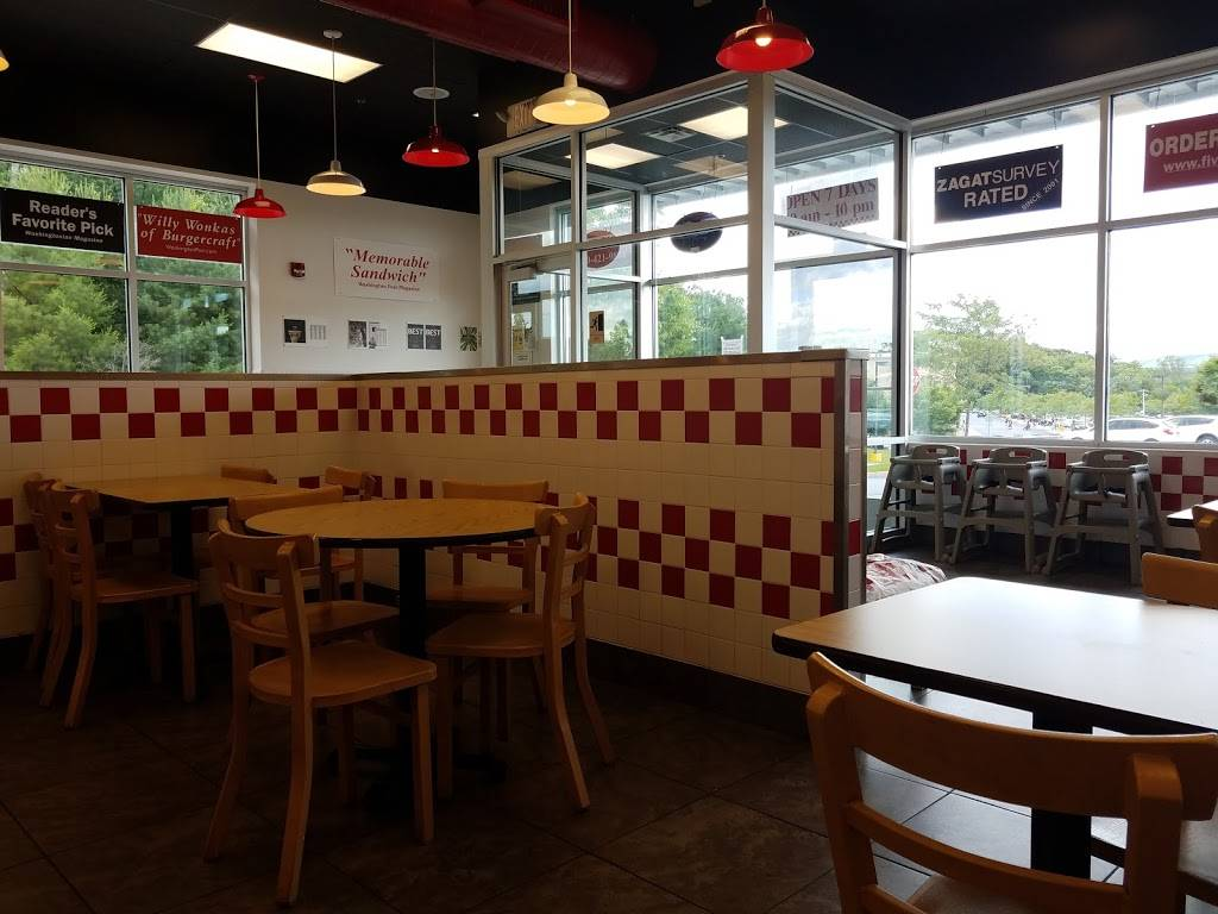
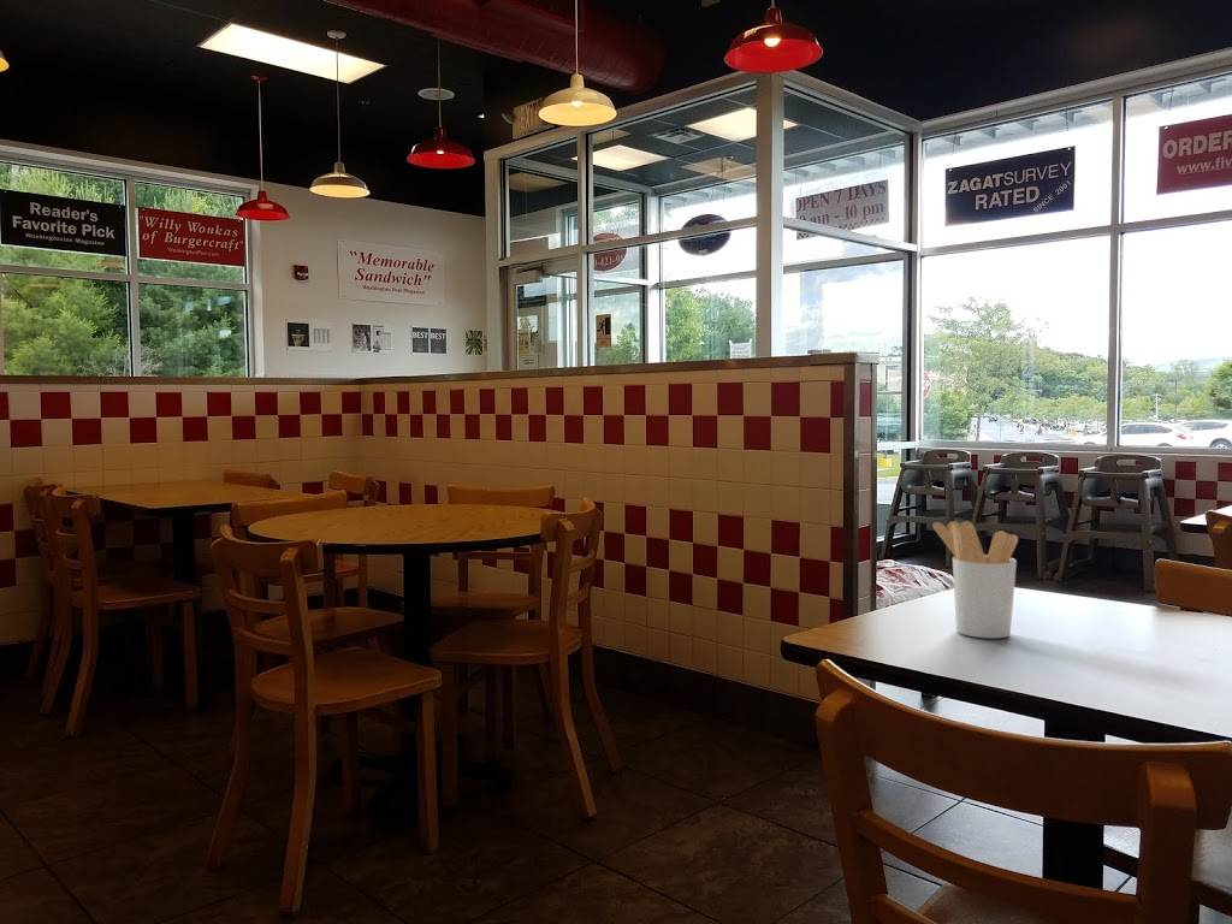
+ utensil holder (973, 574)
